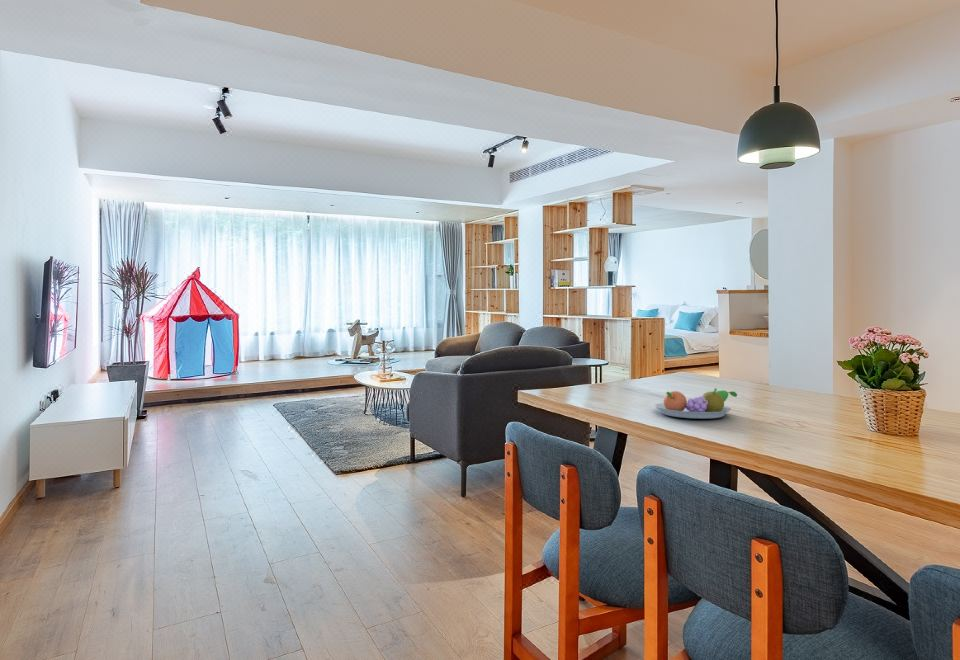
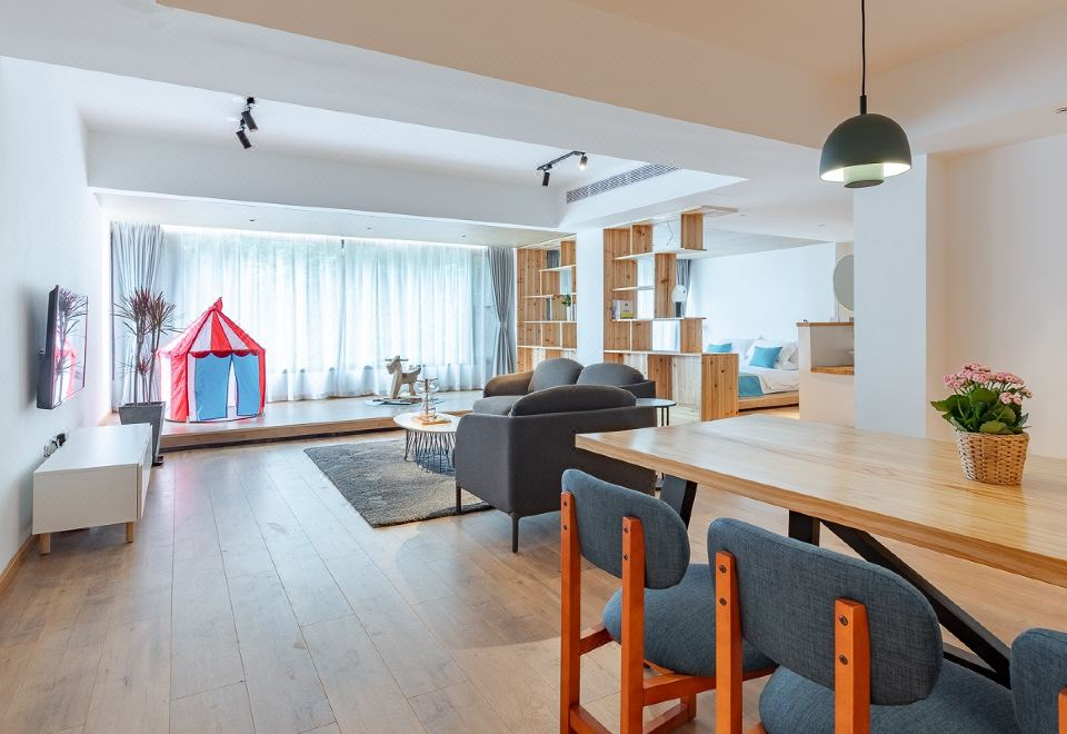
- fruit bowl (695, 399)
